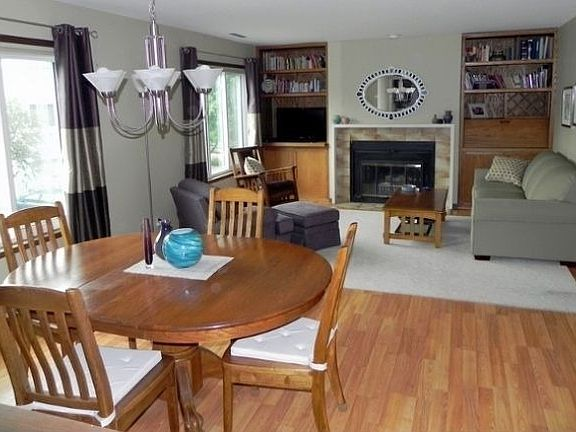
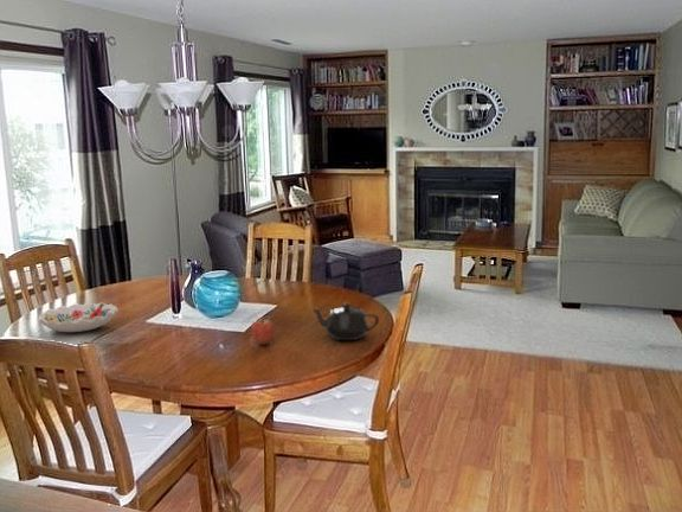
+ fruit (262, 329)
+ teapot (345, 319)
+ decorative bowl (78, 319)
